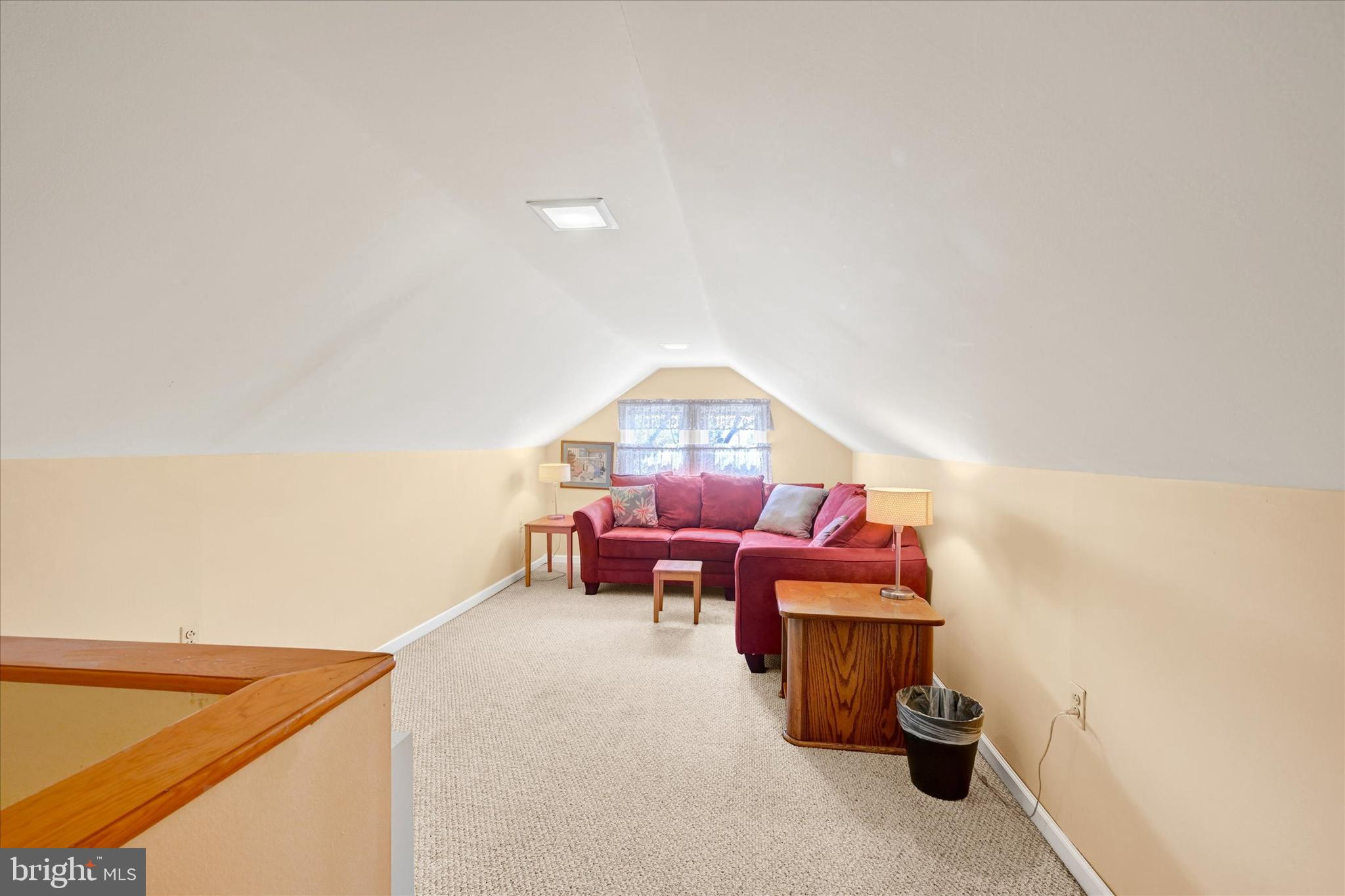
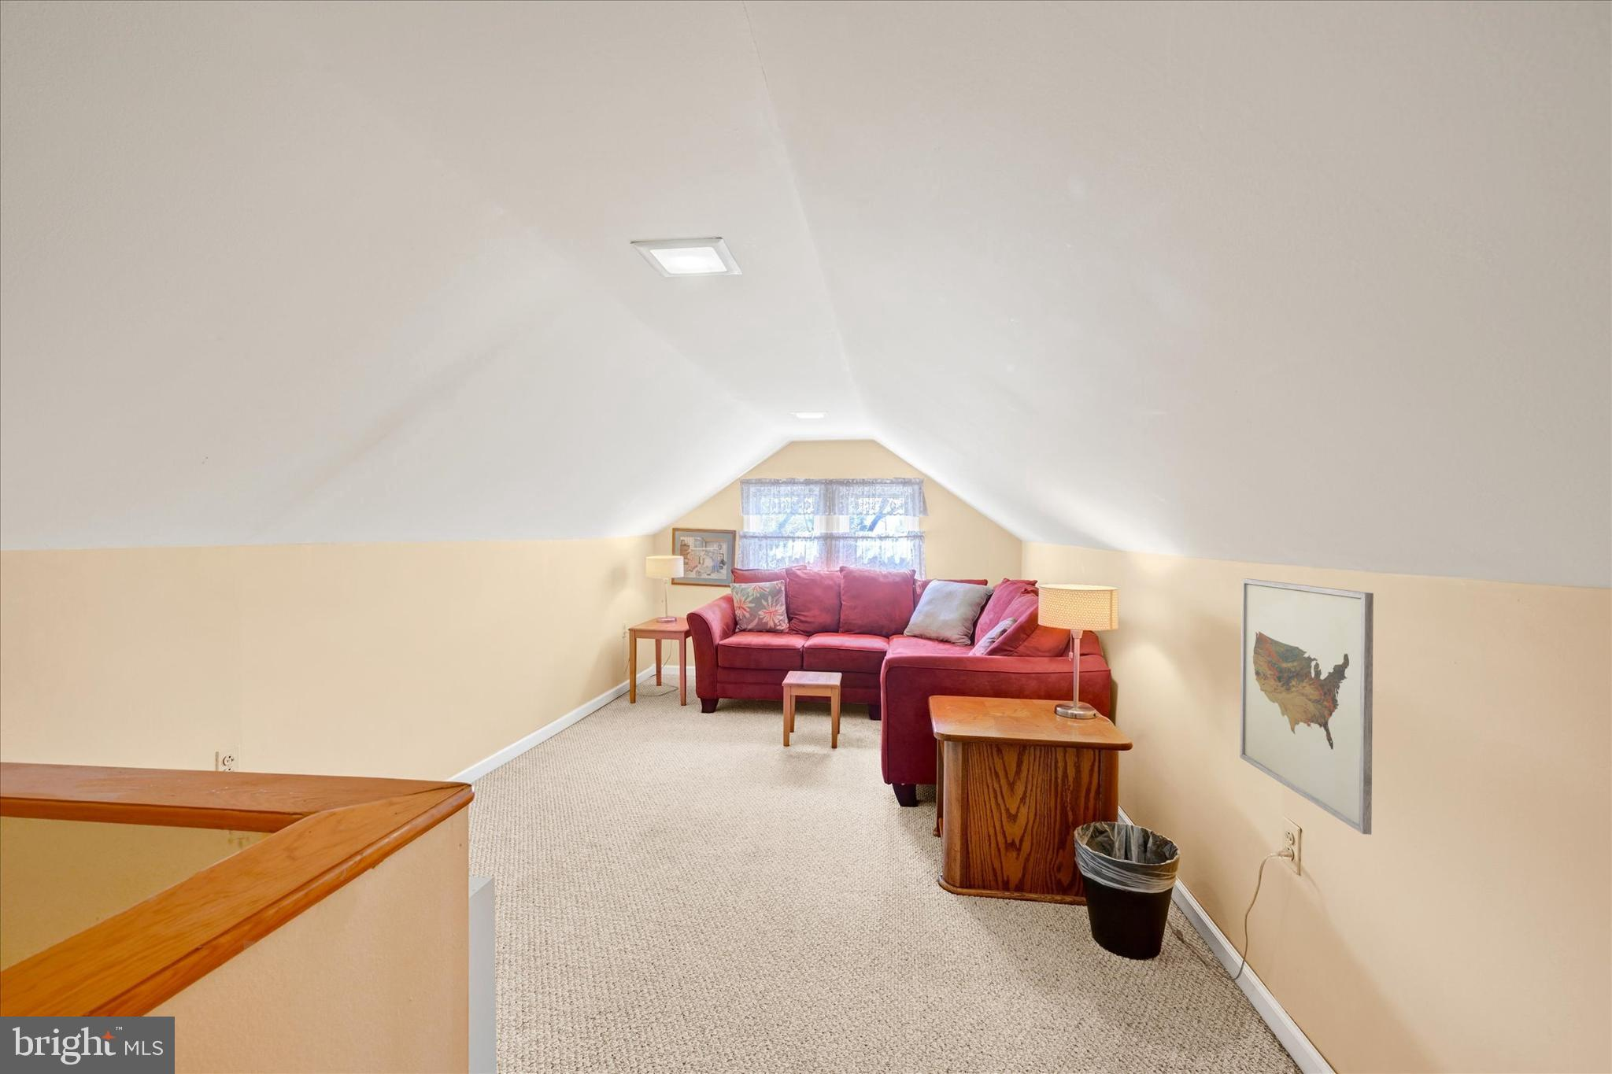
+ wall art (1297, 687)
